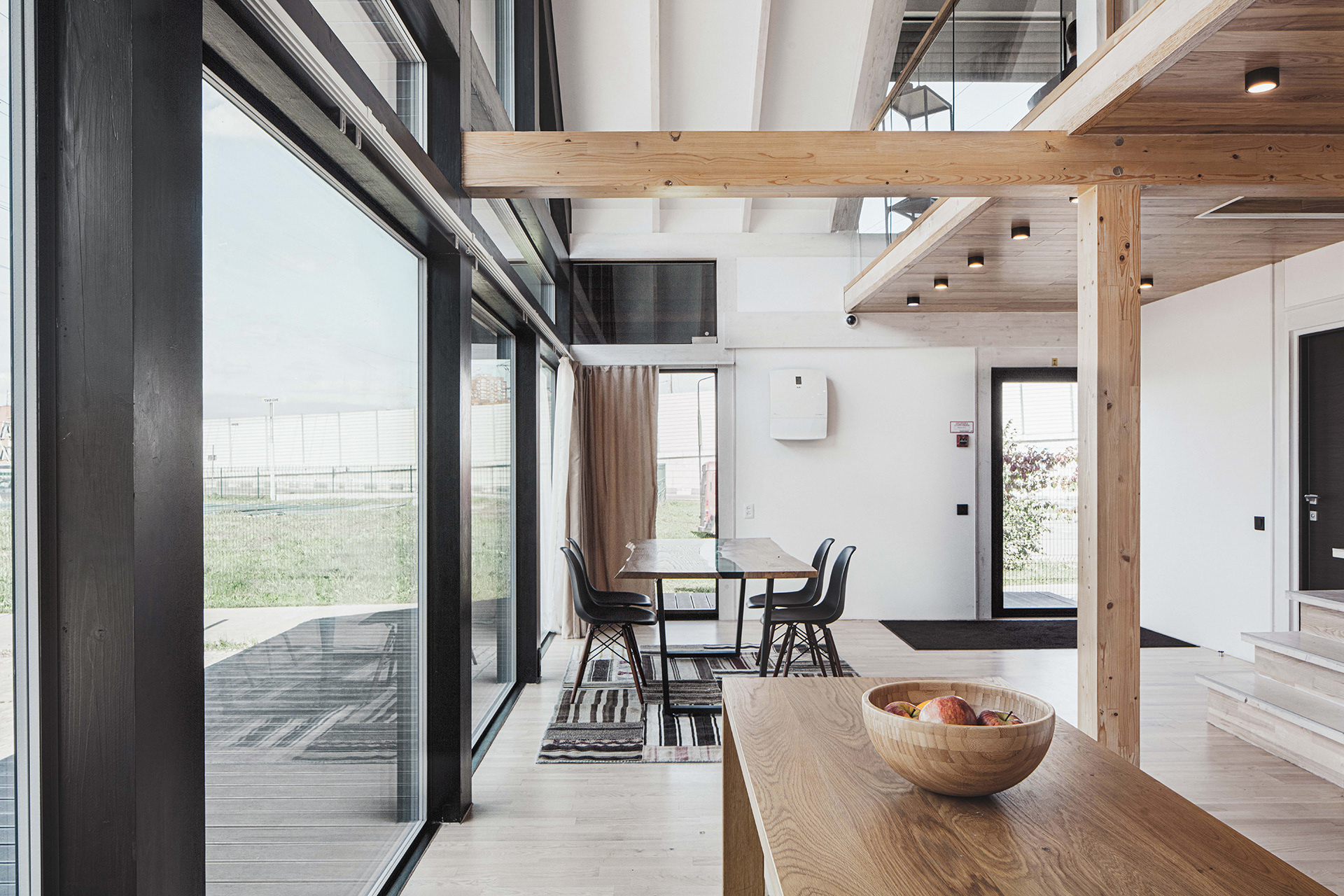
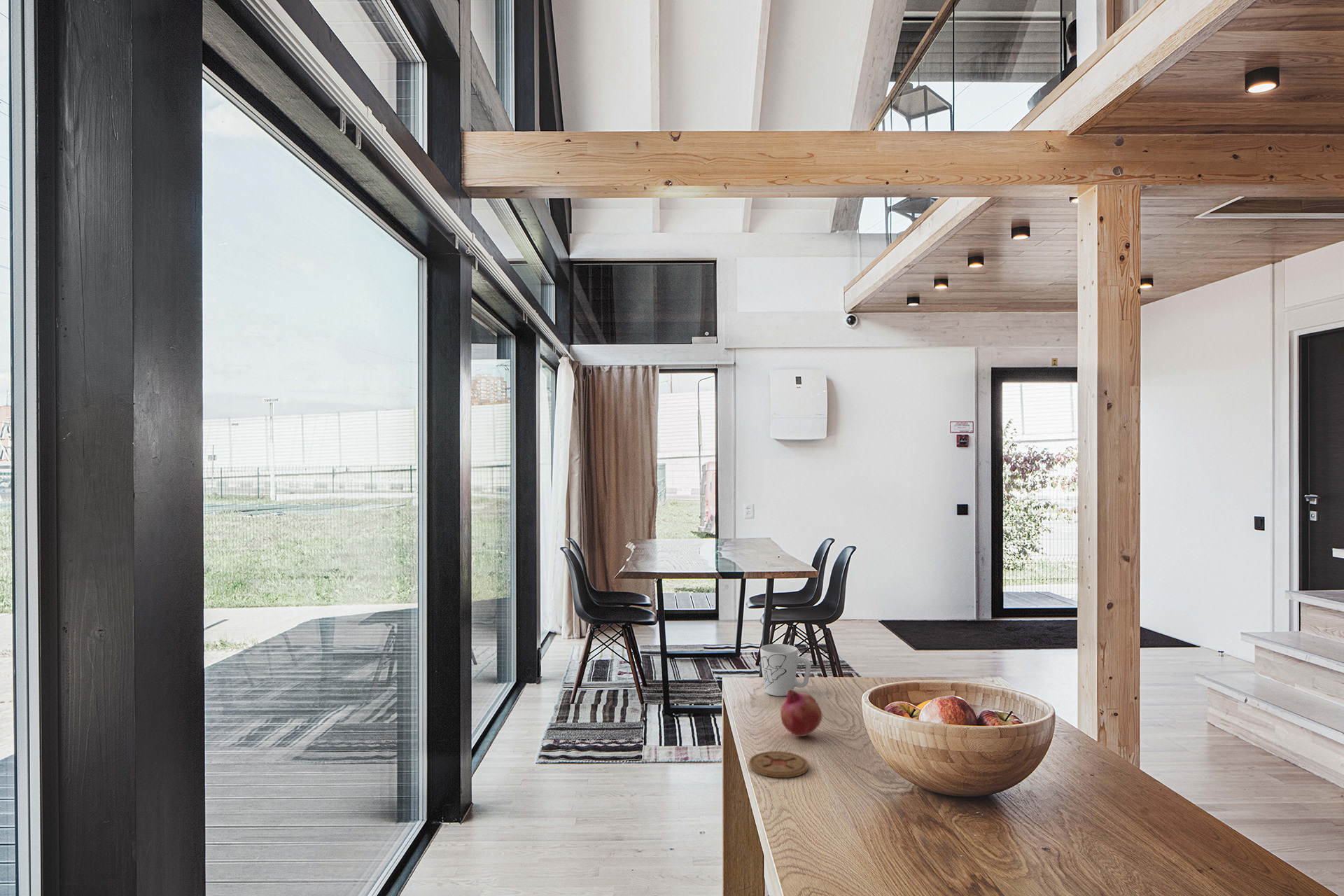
+ mug (785, 671)
+ fruit (801, 711)
+ coaster (778, 764)
